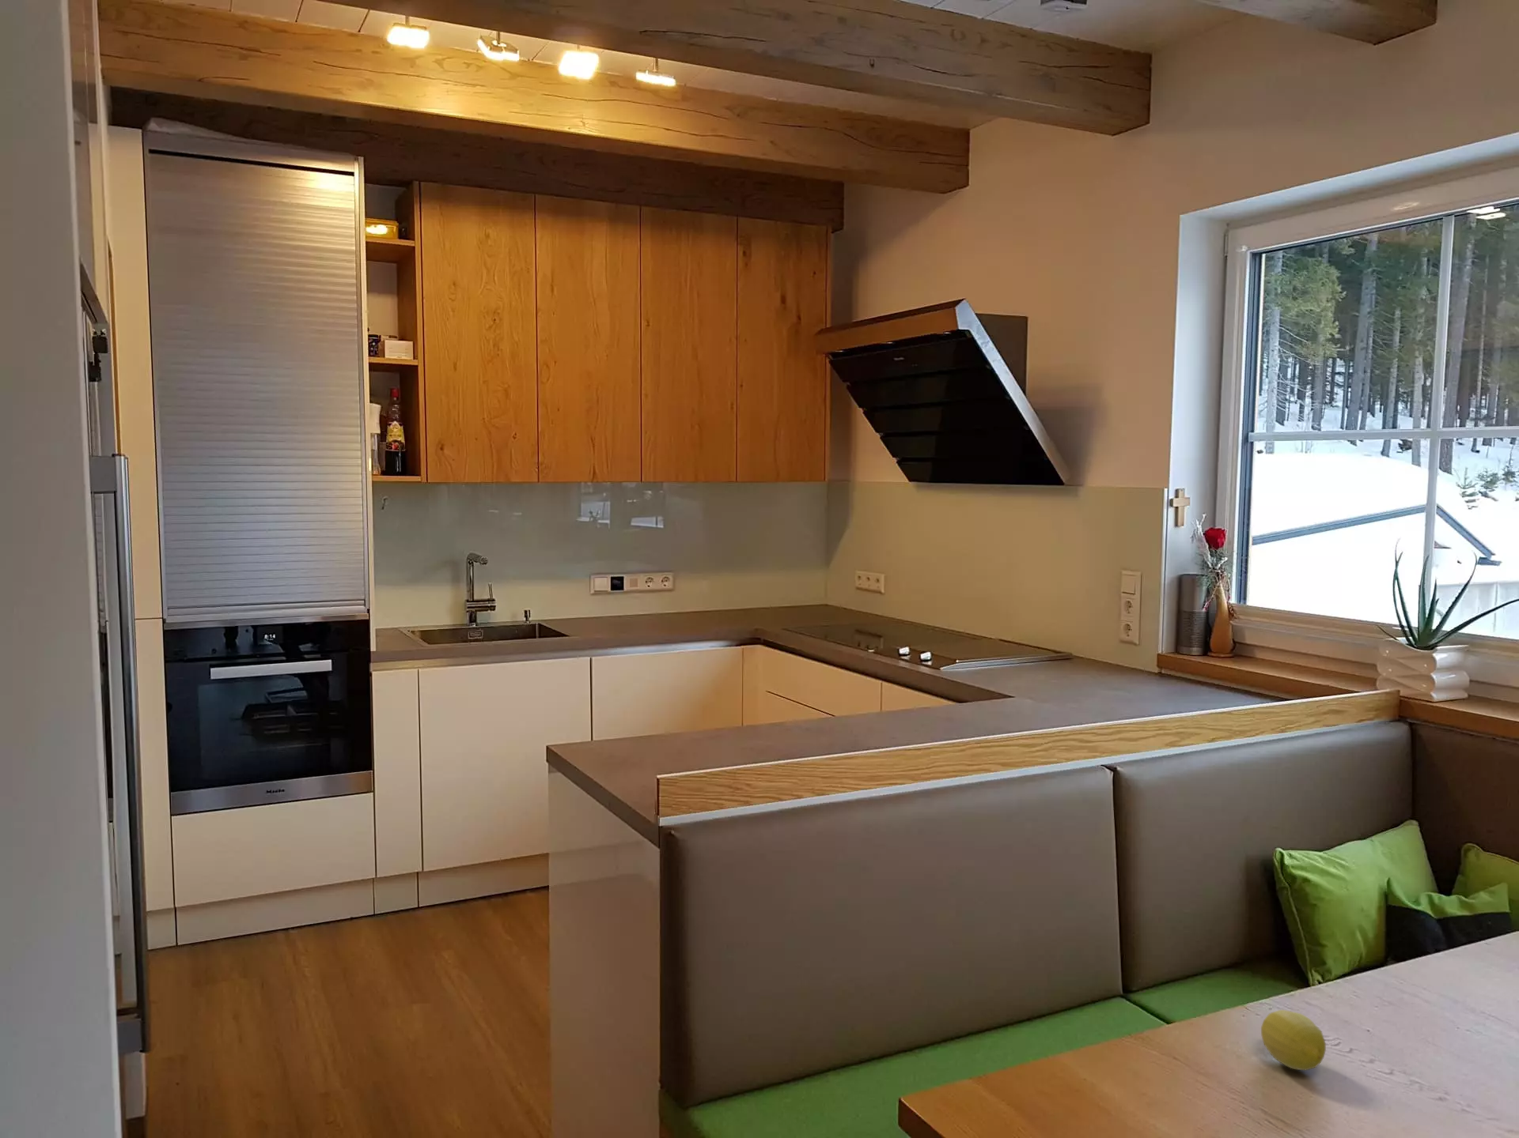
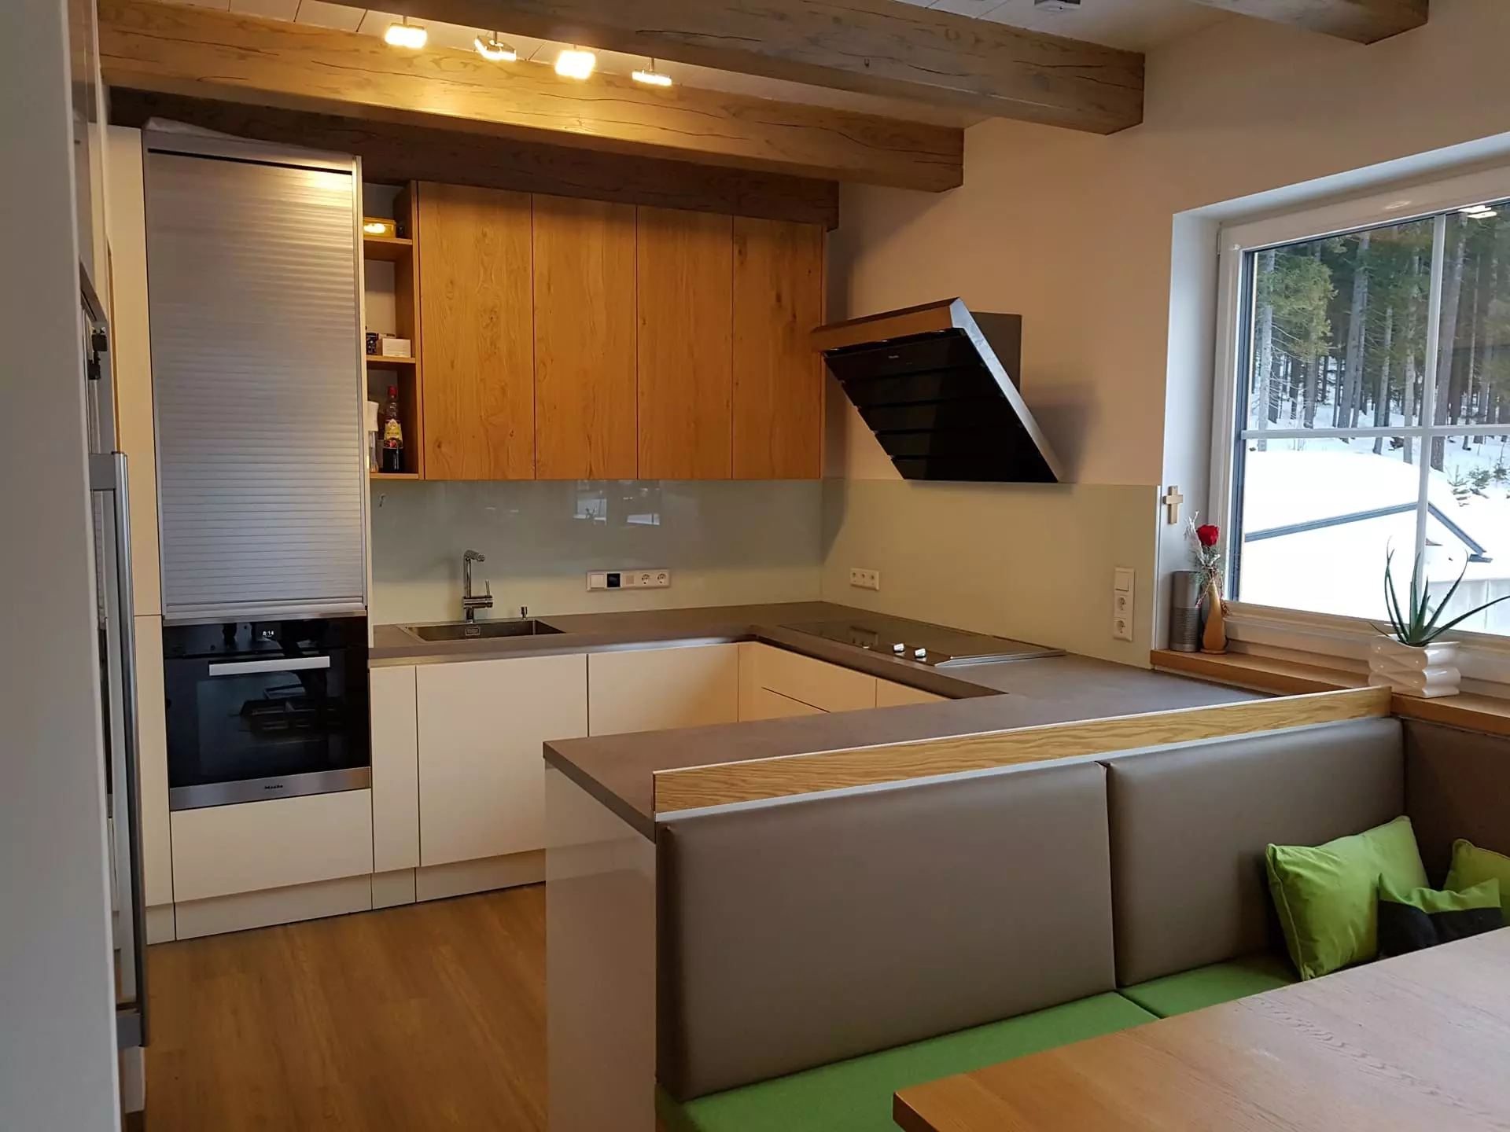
- fruit (1291, 1038)
